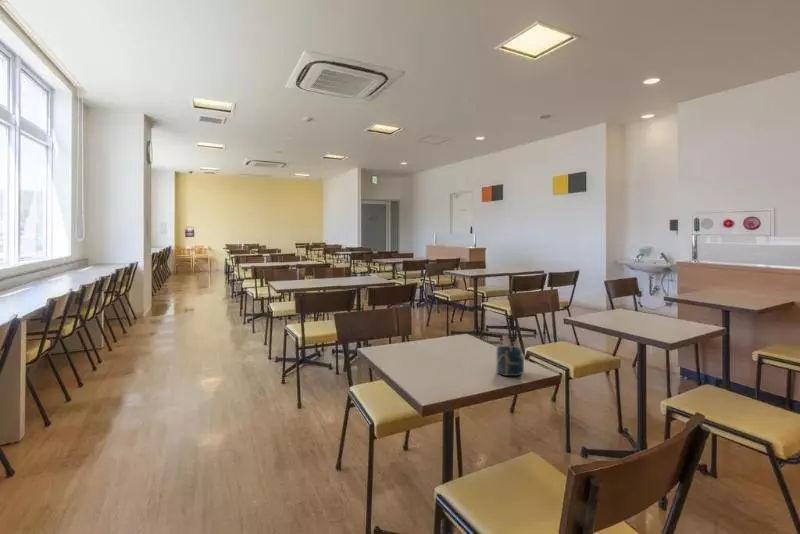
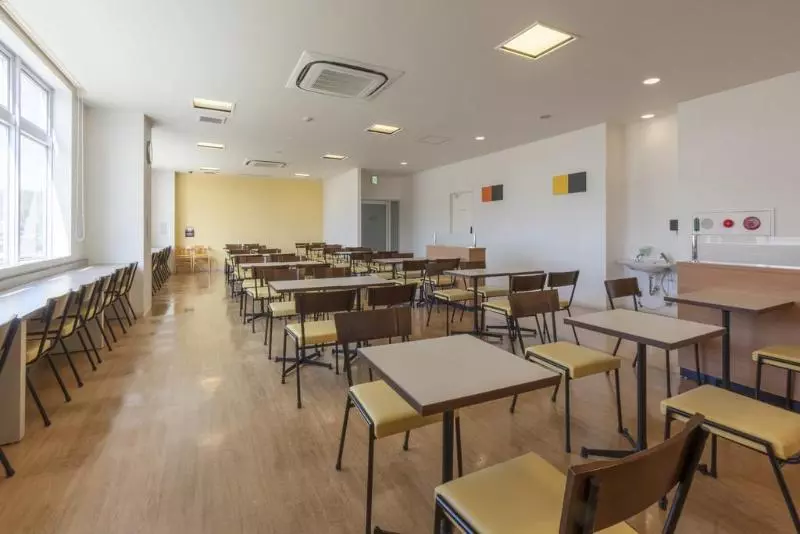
- cup (511, 361)
